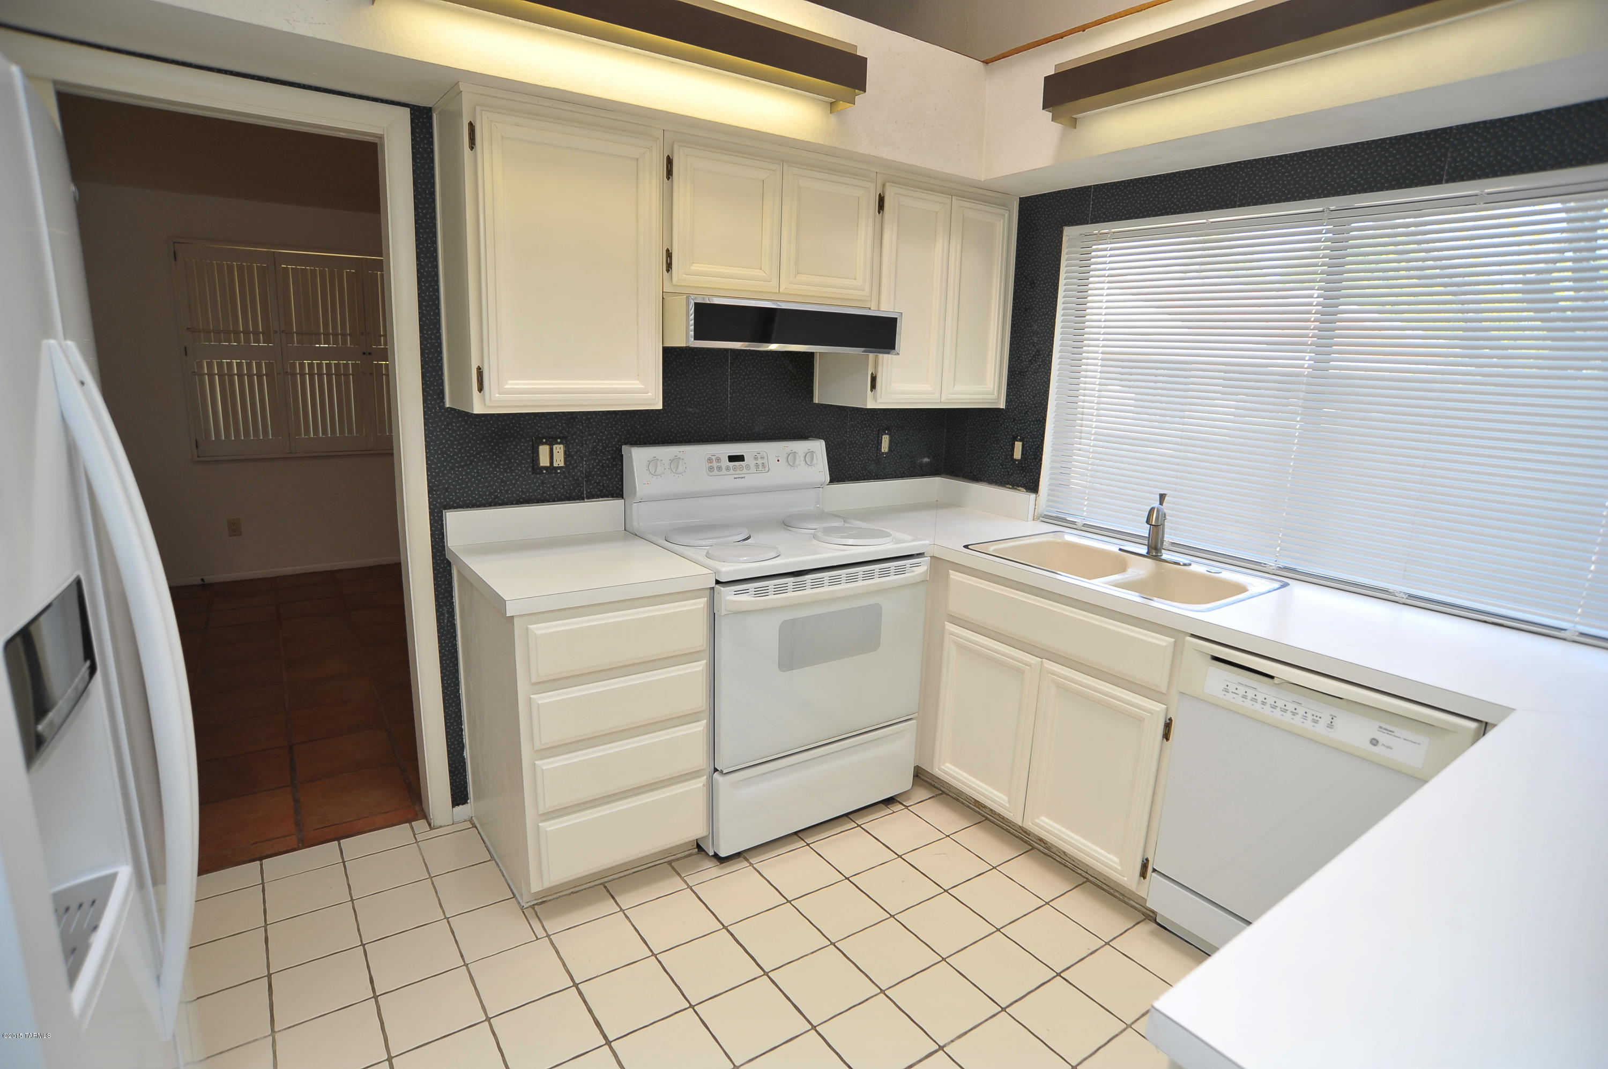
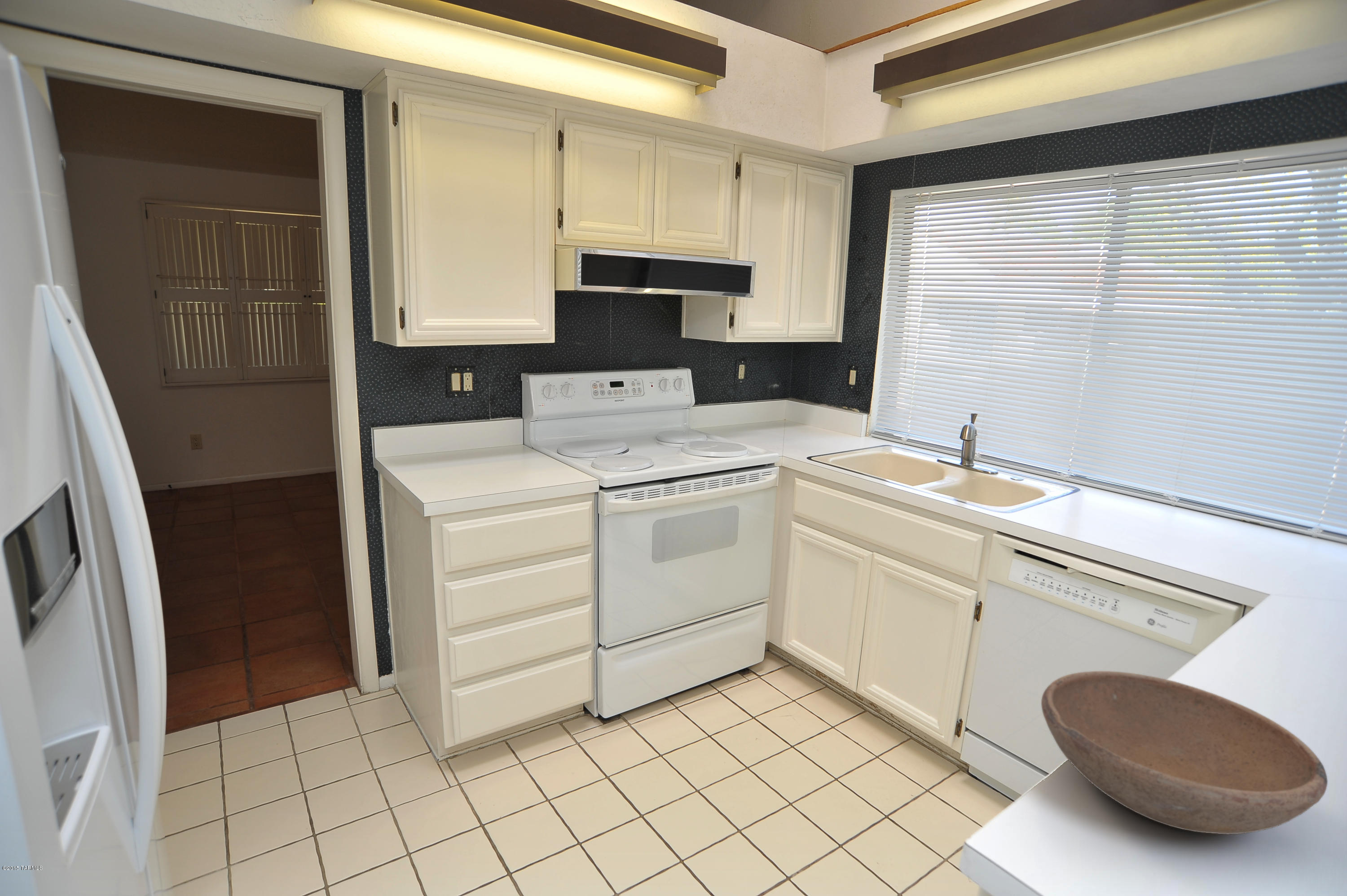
+ bowl (1165, 757)
